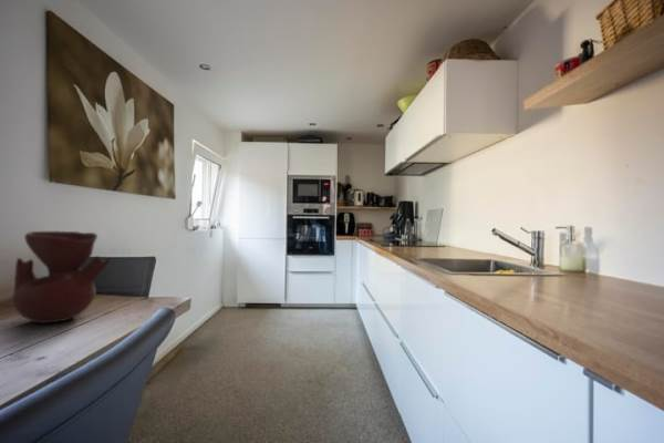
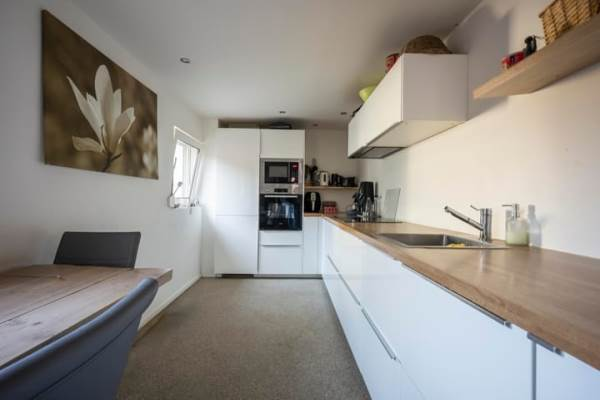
- vase (59, 275)
